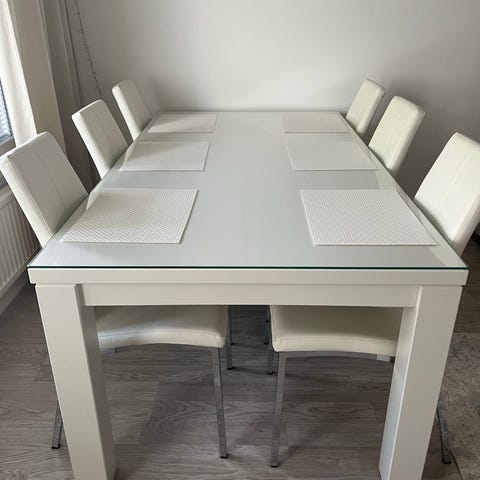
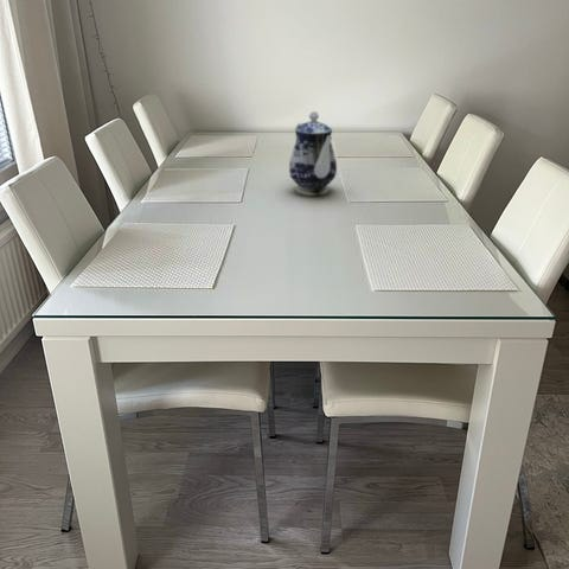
+ teapot (313, 152)
